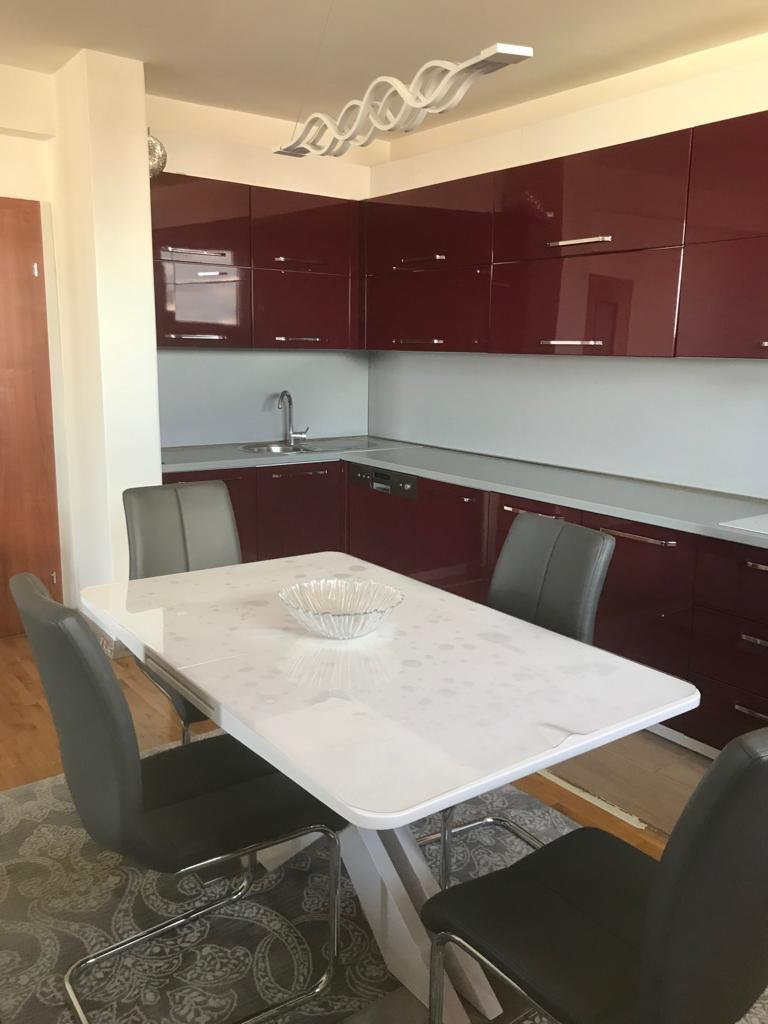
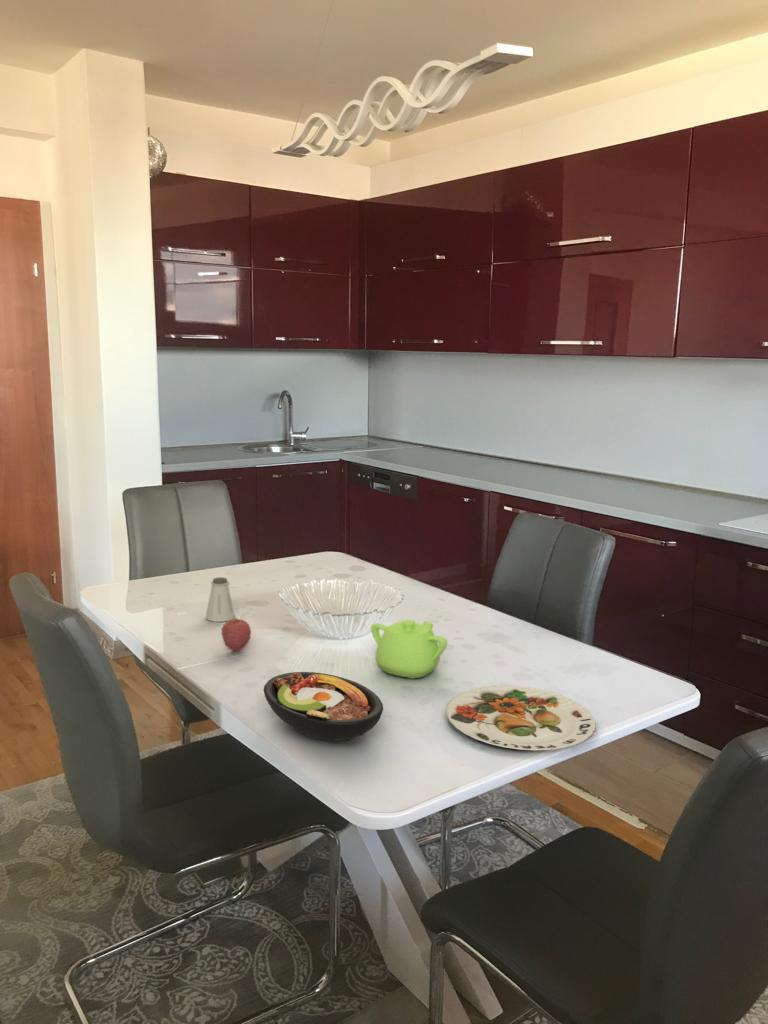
+ fruit (236, 634)
+ teapot (412, 643)
+ plate (519, 717)
+ saltshaker (220, 598)
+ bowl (321, 707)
